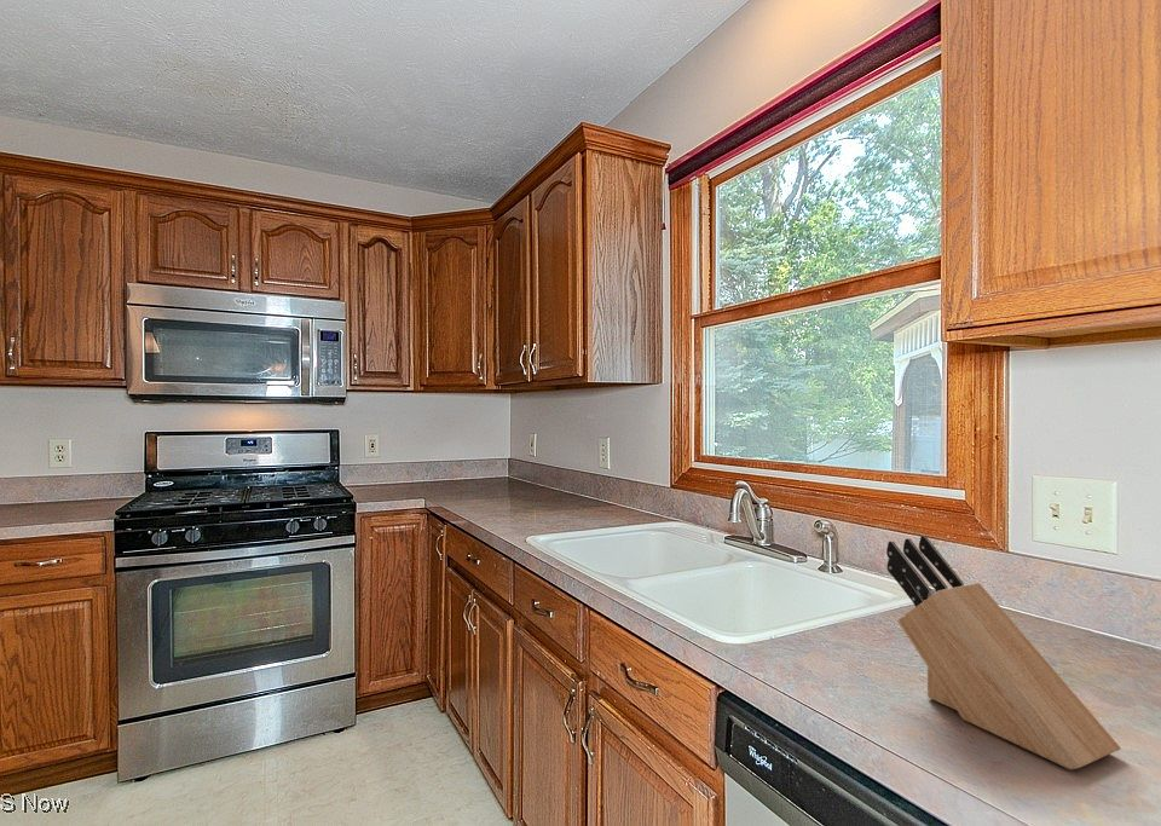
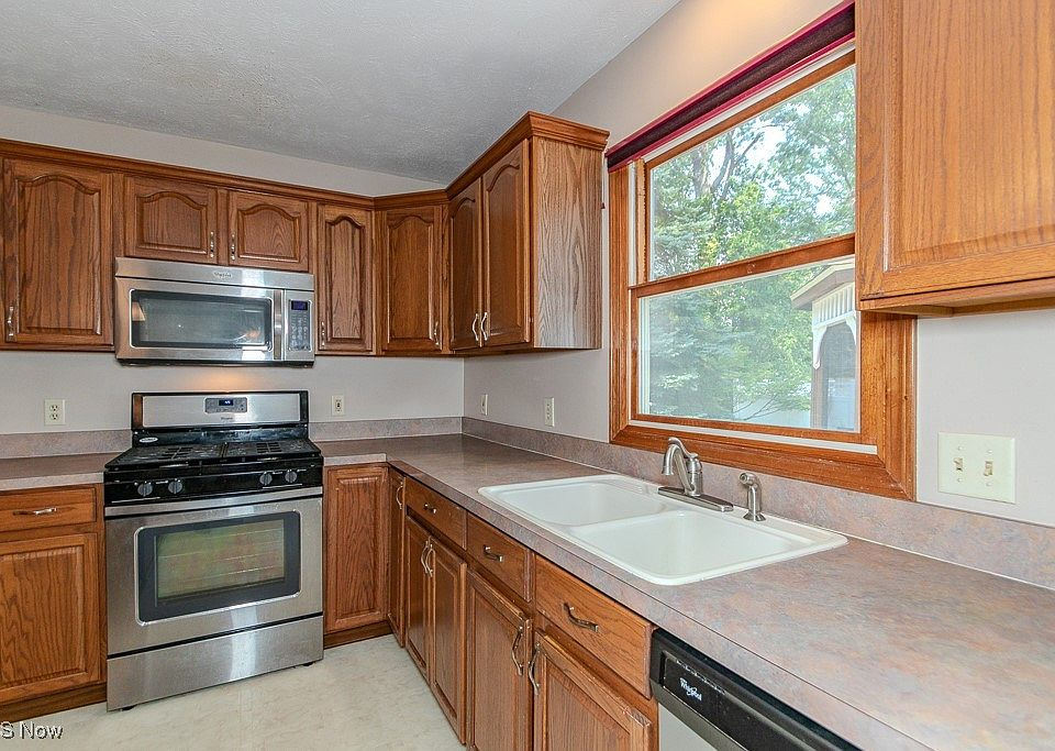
- knife block (981, 631)
